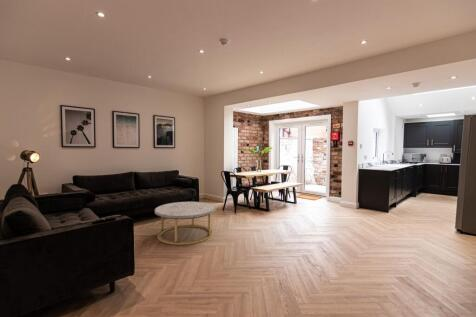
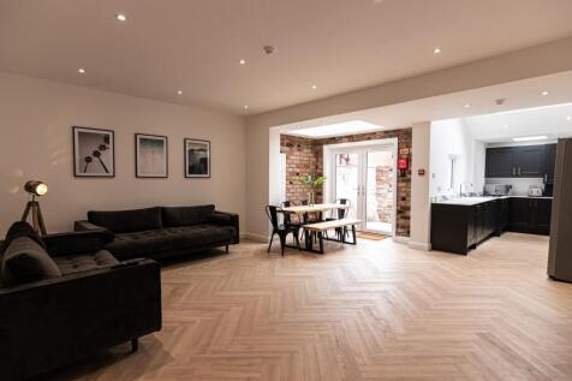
- coffee table (185, 218)
